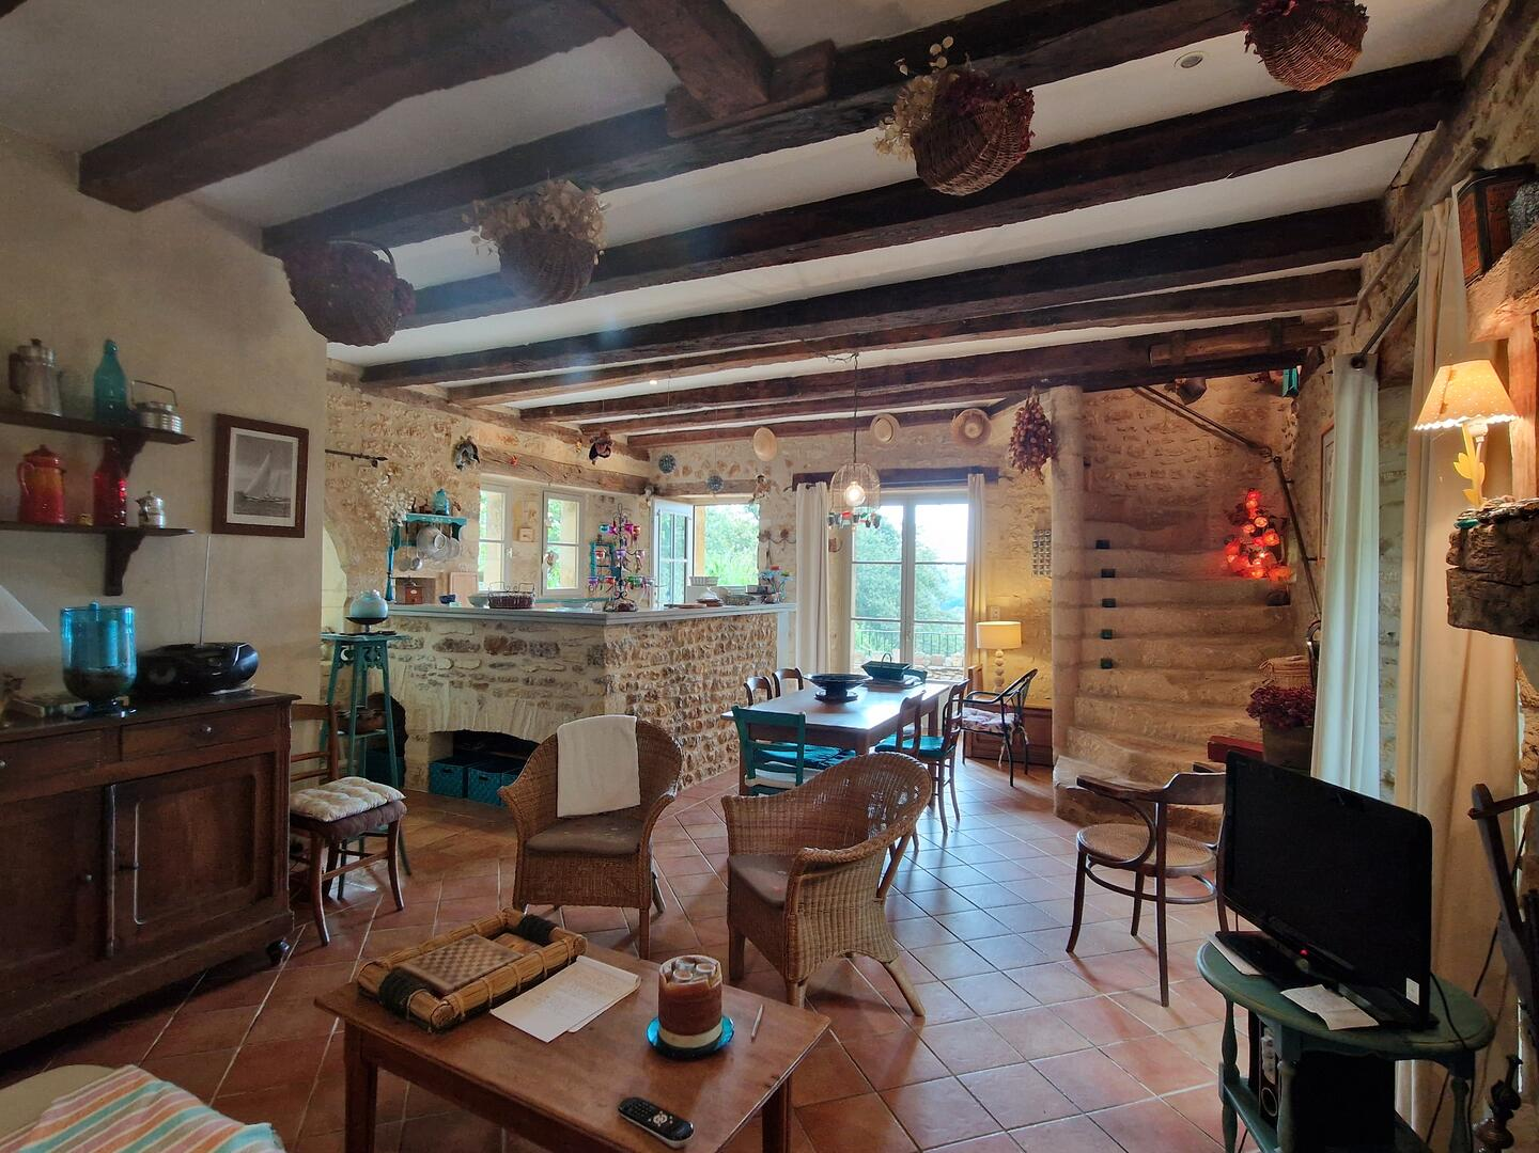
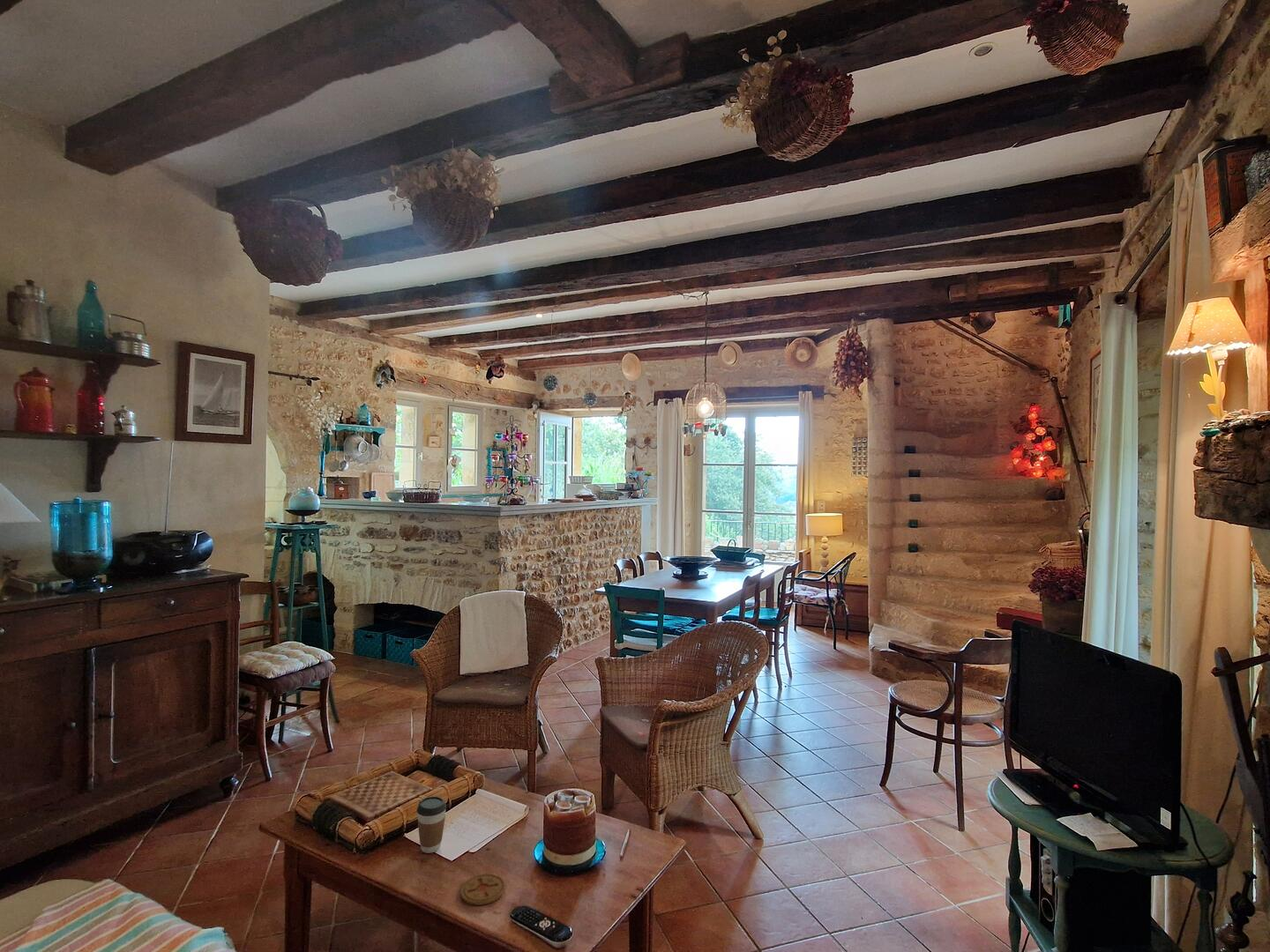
+ coffee cup (431, 824)
+ coaster (482, 889)
